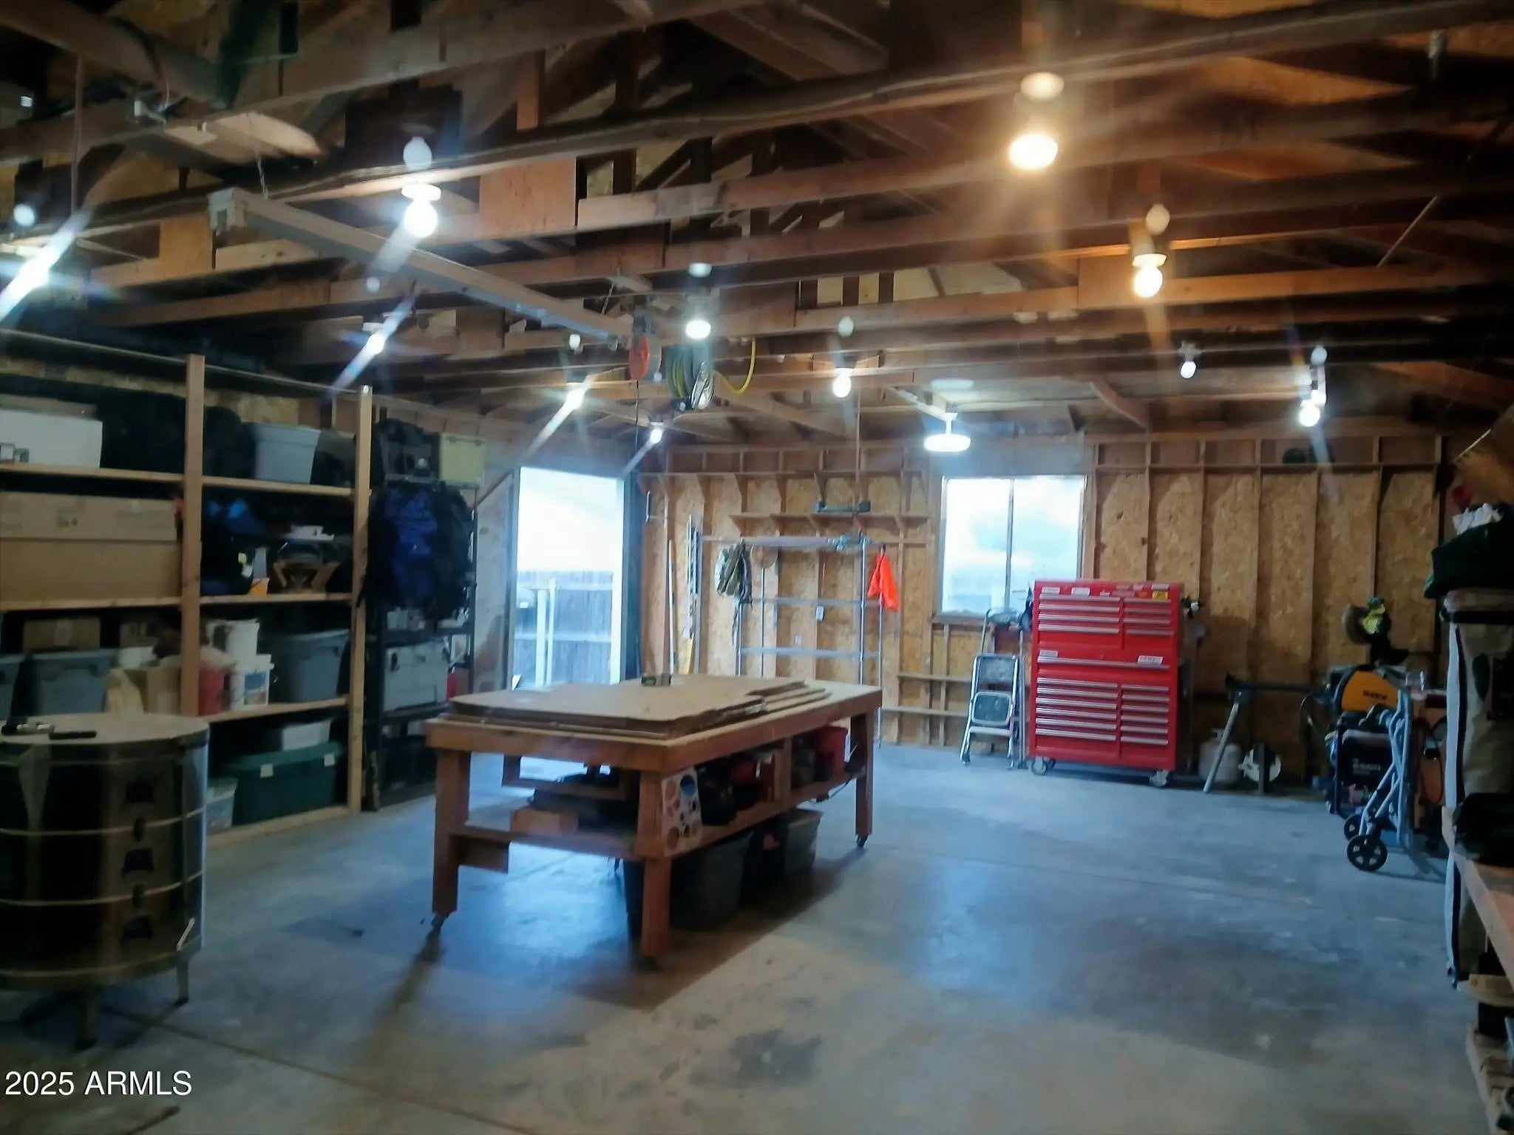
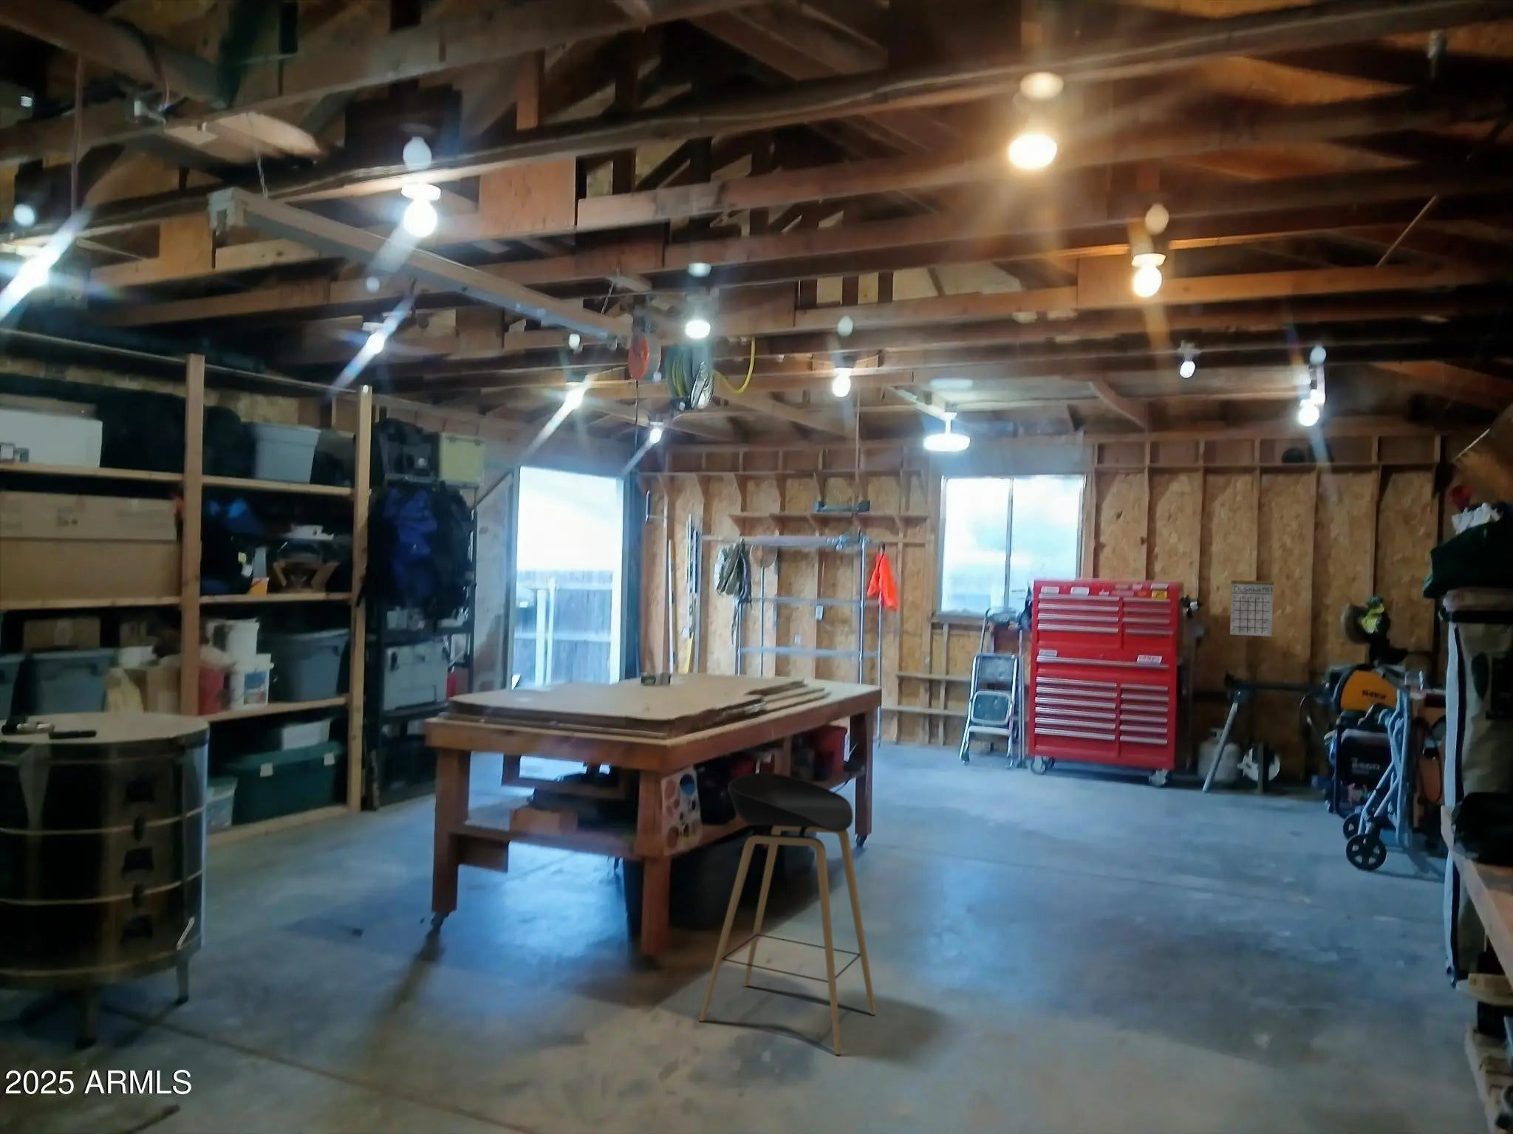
+ calendar (1251, 602)
+ stool (767, 896)
